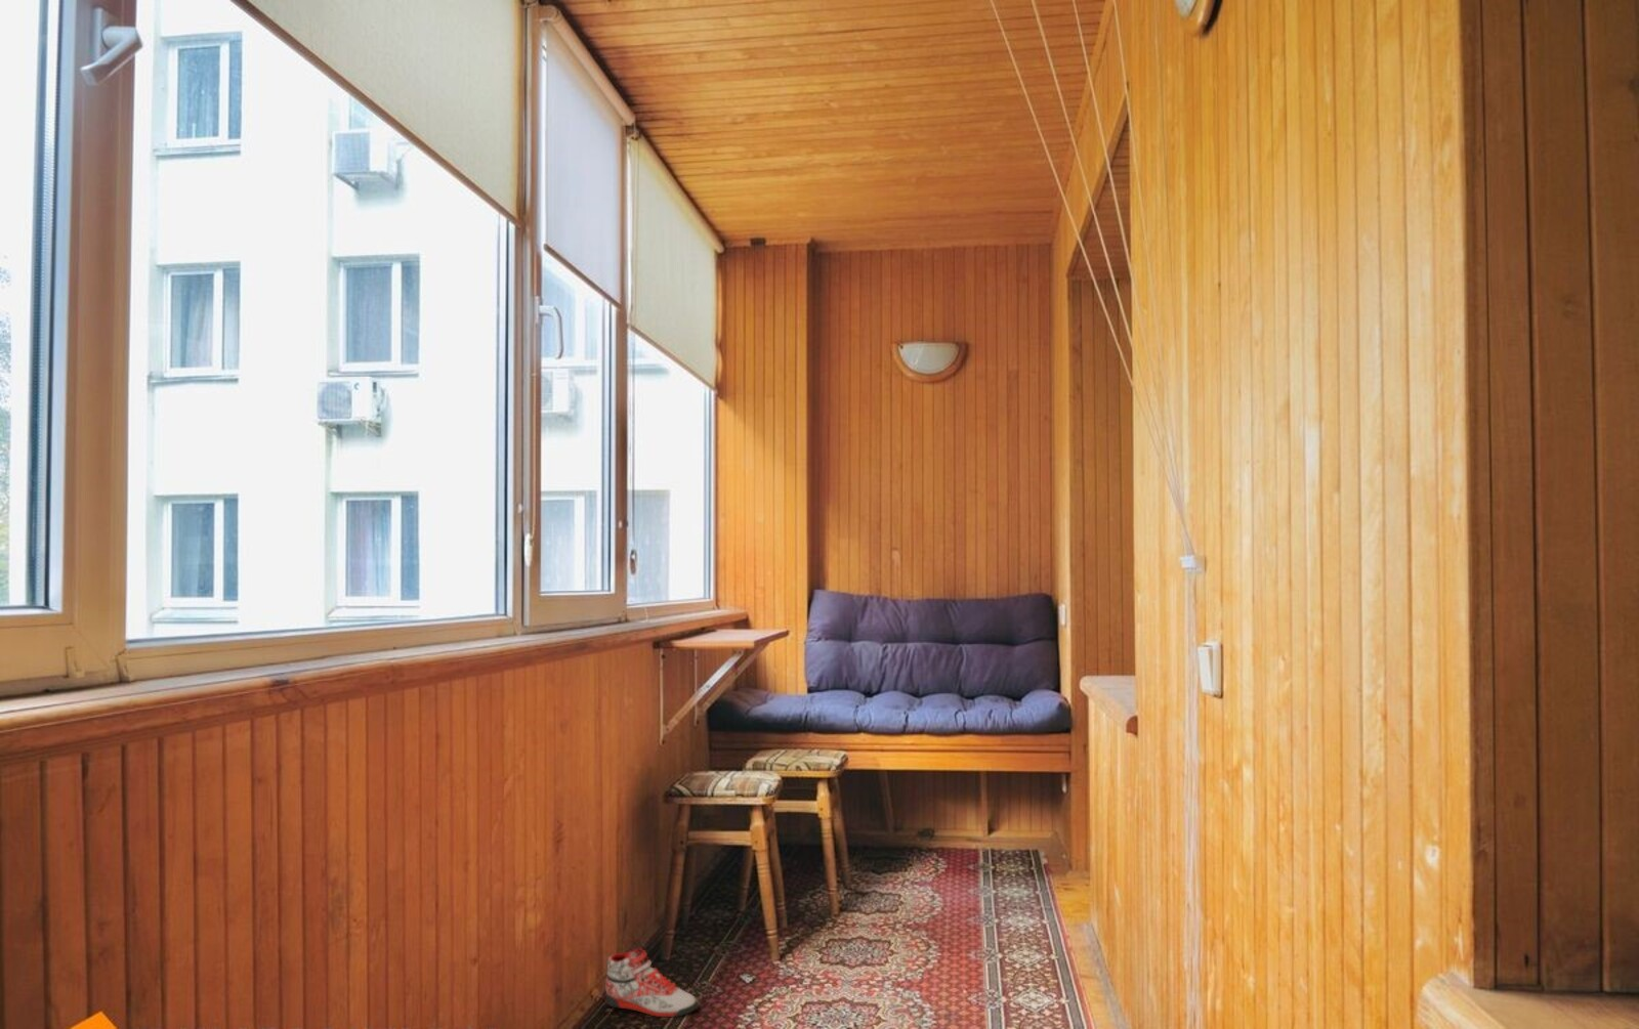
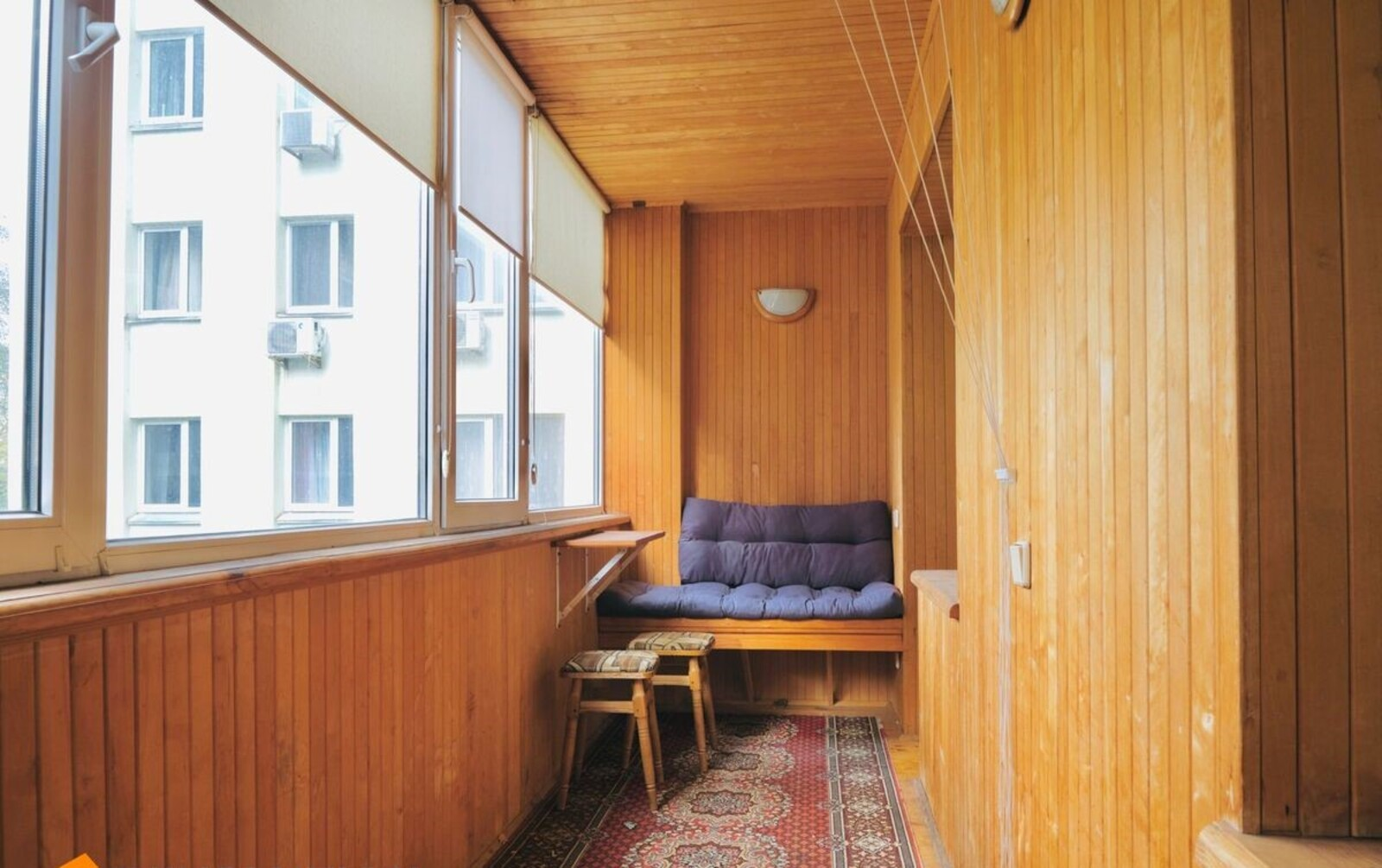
- sneaker (650, 980)
